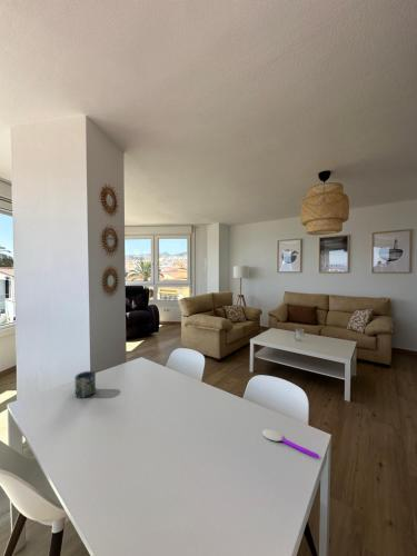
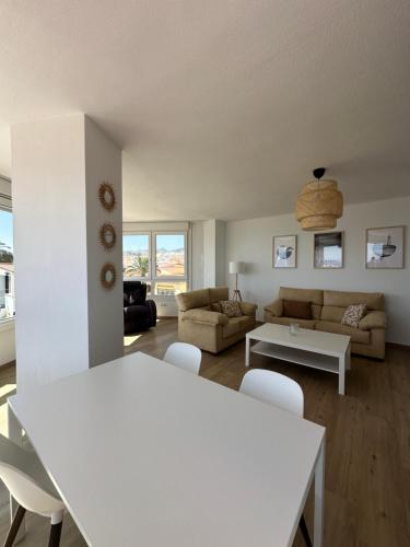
- spoon (288, 441)
- cup (83, 383)
